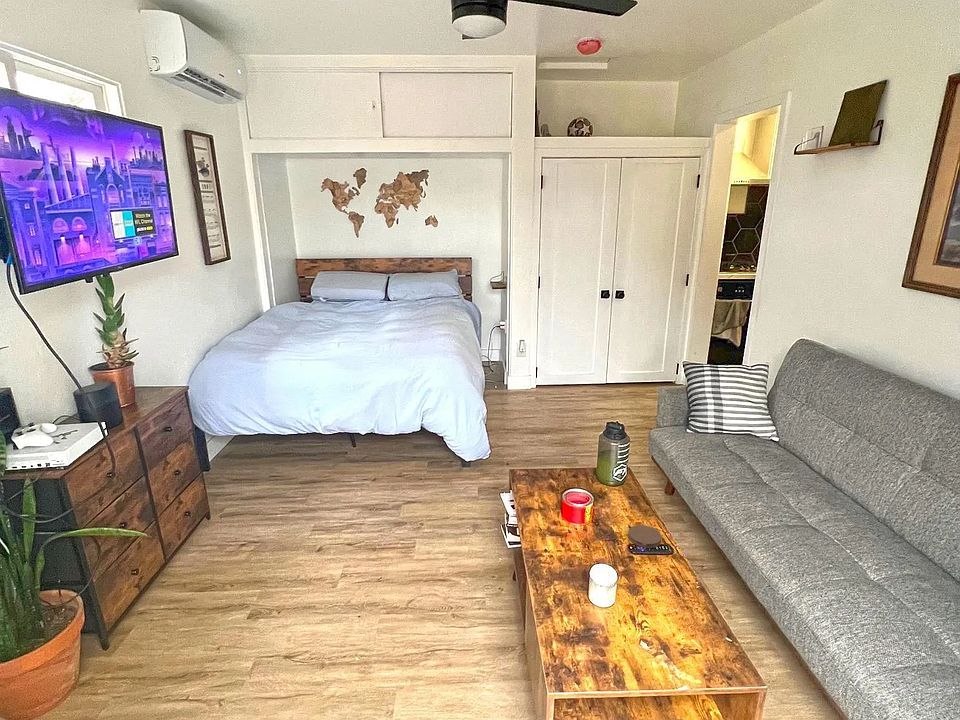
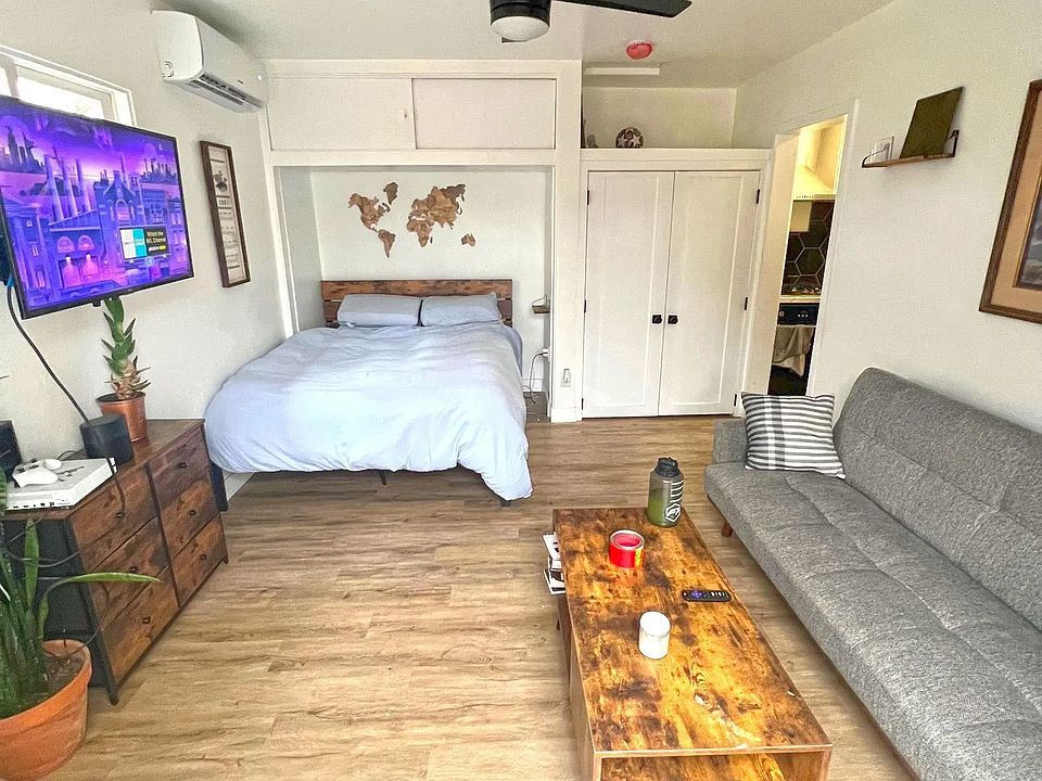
- coaster (644, 536)
